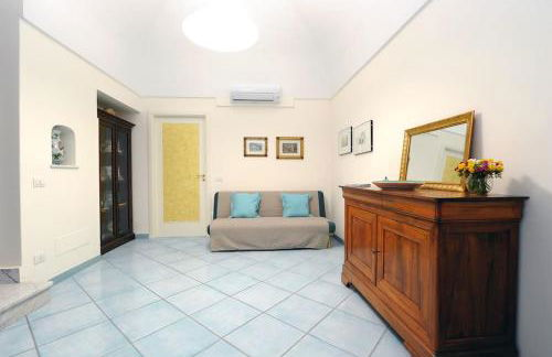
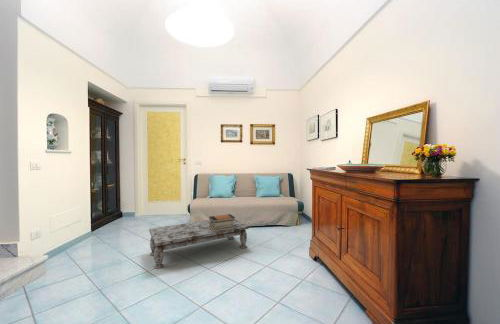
+ coffee table (200, 238)
+ book stack (222, 222)
